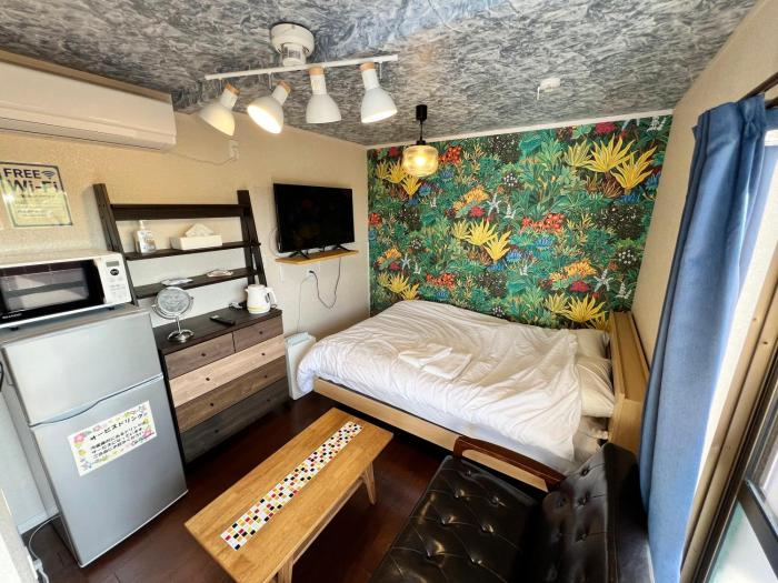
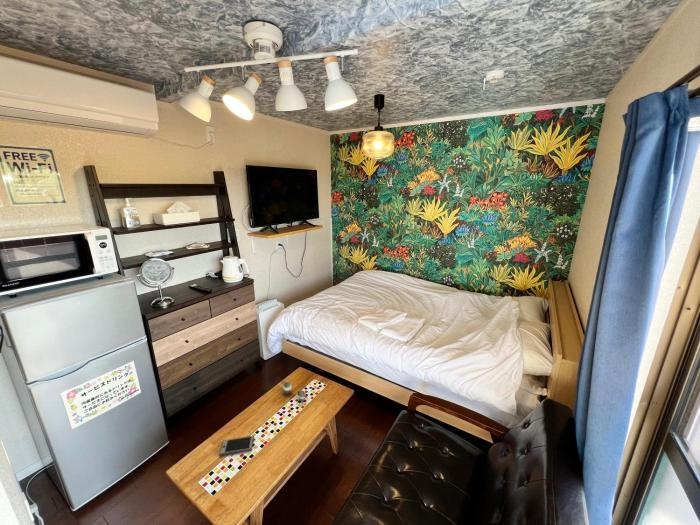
+ smartphone (237, 445)
+ teapot (290, 389)
